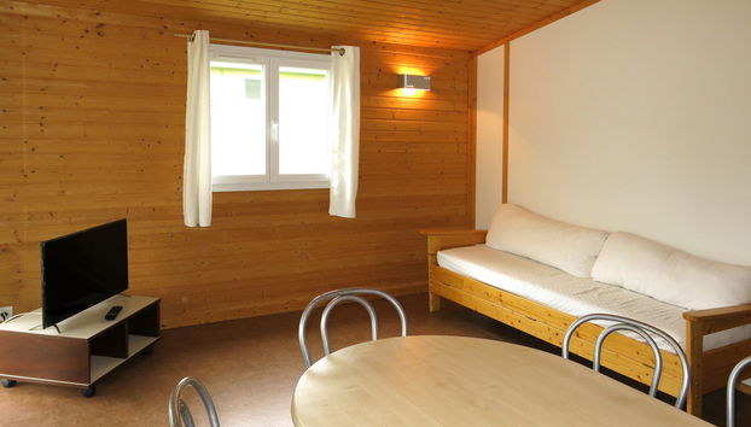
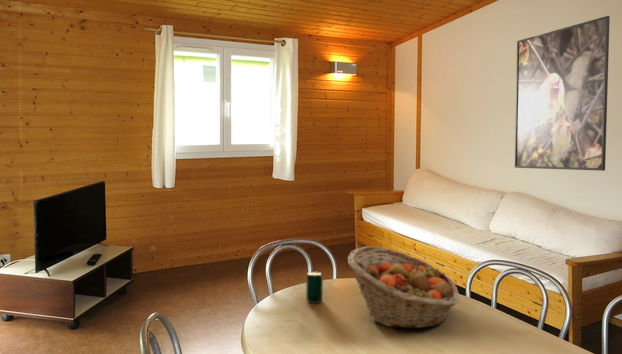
+ fruit basket (402, 283)
+ beverage can (314, 287)
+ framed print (557, 99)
